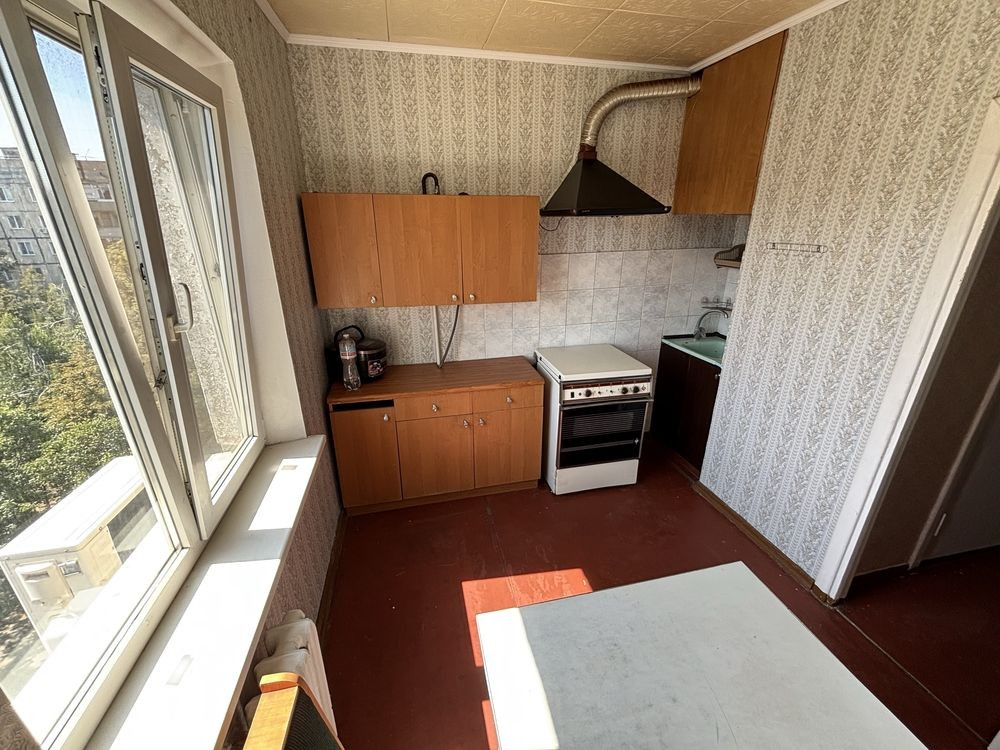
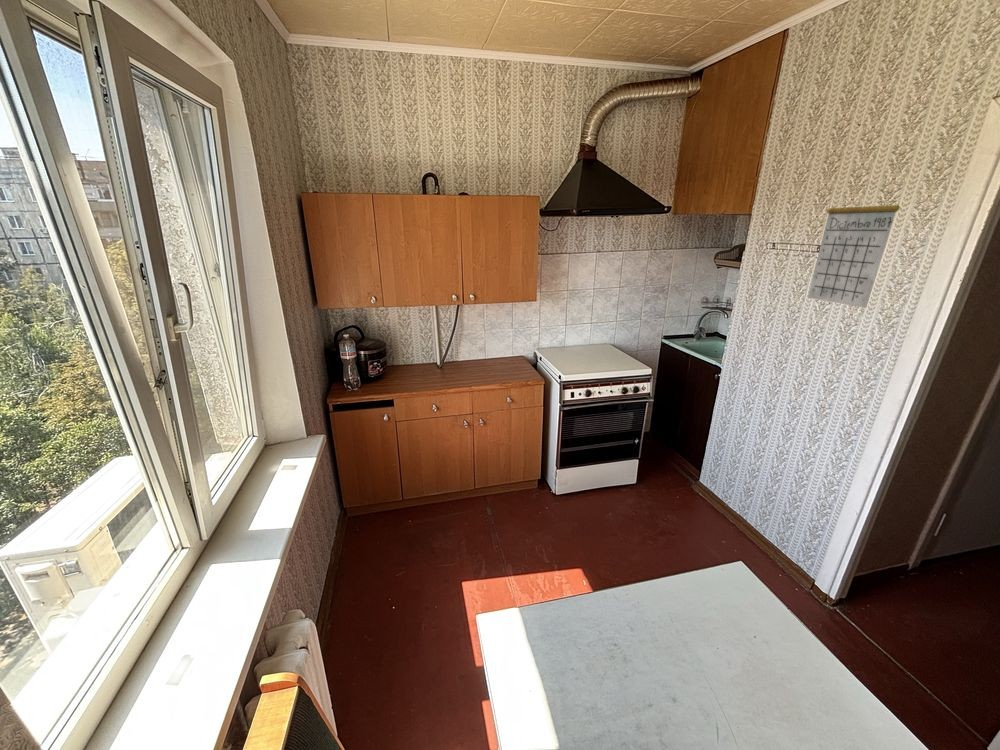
+ calendar (851, 244)
